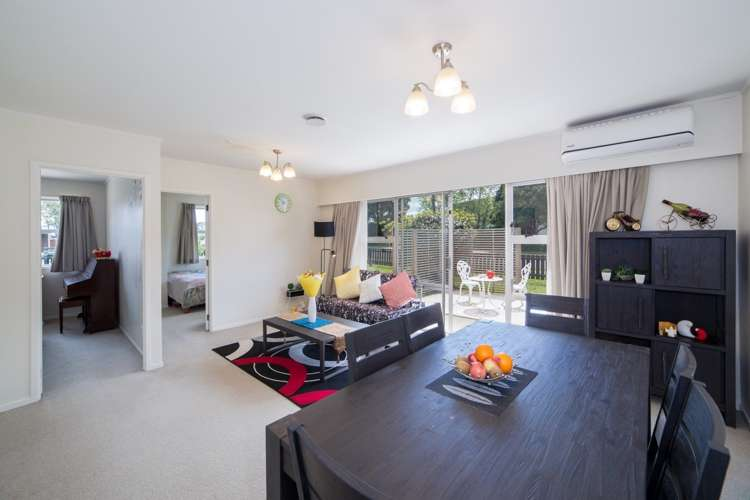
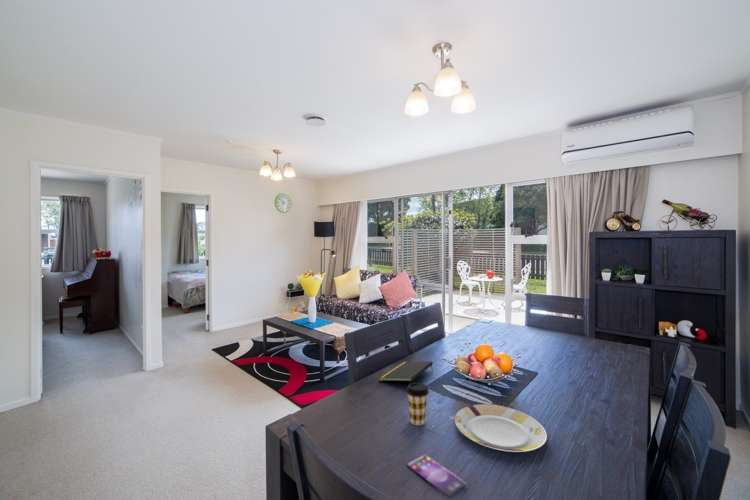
+ smartphone (435, 473)
+ plate (498, 428)
+ coffee cup (417, 403)
+ notepad (406, 370)
